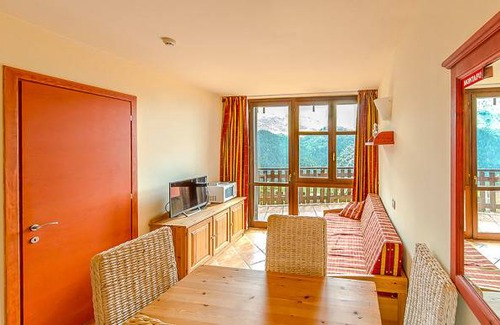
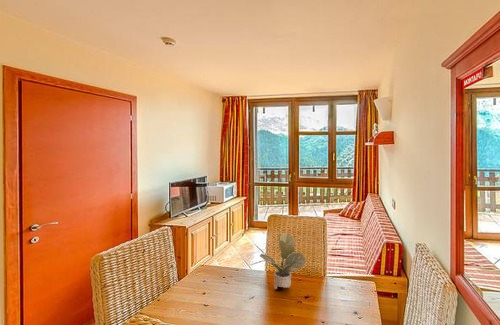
+ potted plant (282, 264)
